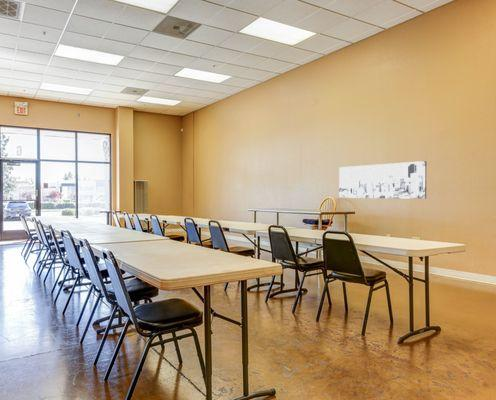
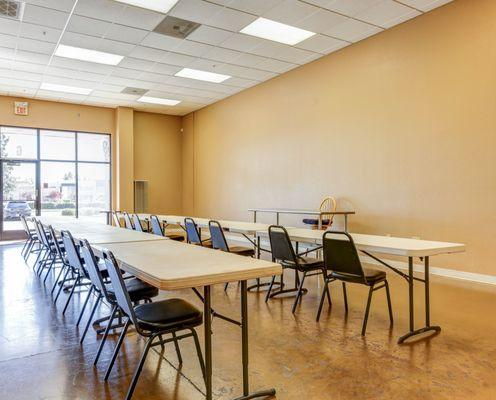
- wall art (378, 181)
